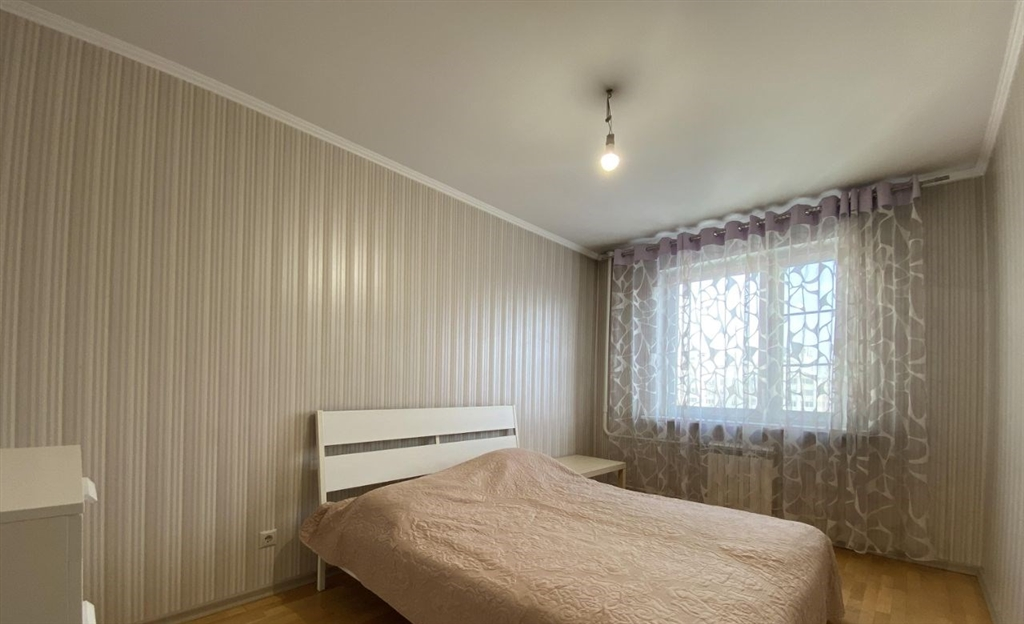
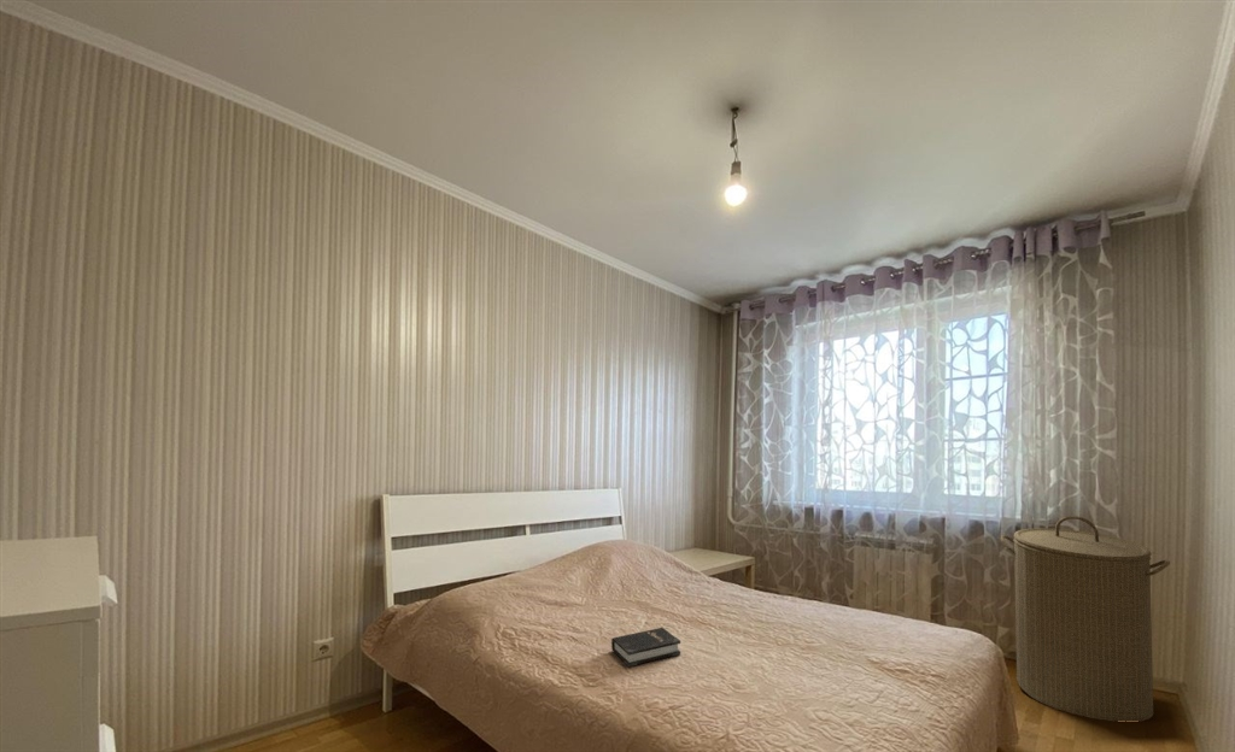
+ laundry hamper (1079, 606)
+ hardback book (645, 645)
